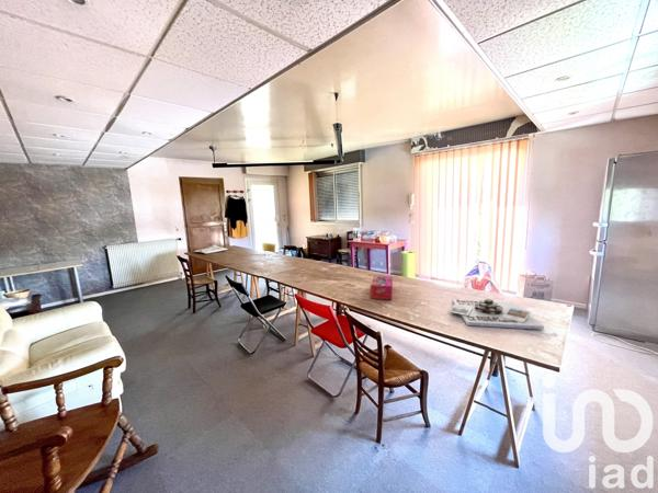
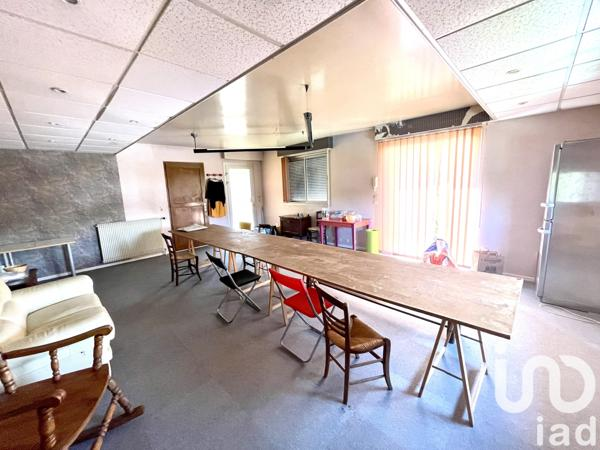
- board game (485, 307)
- tissue box (382, 286)
